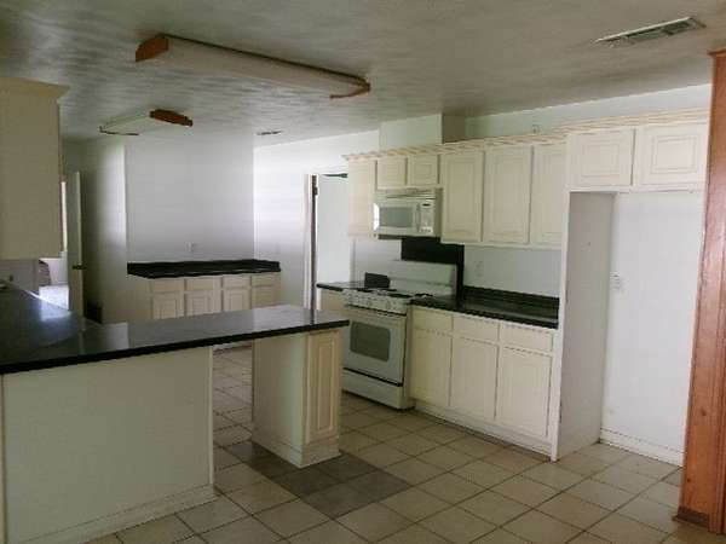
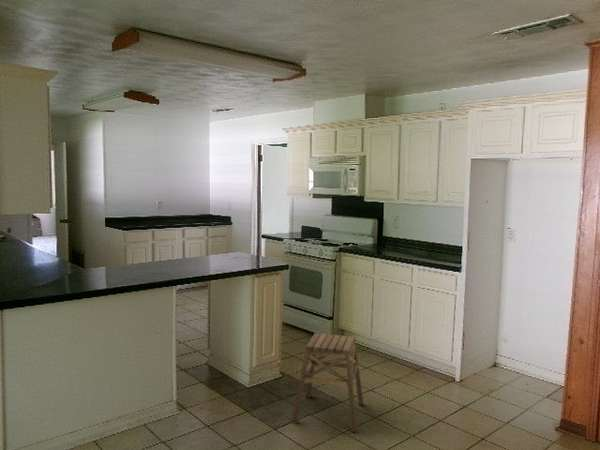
+ stool (330, 379)
